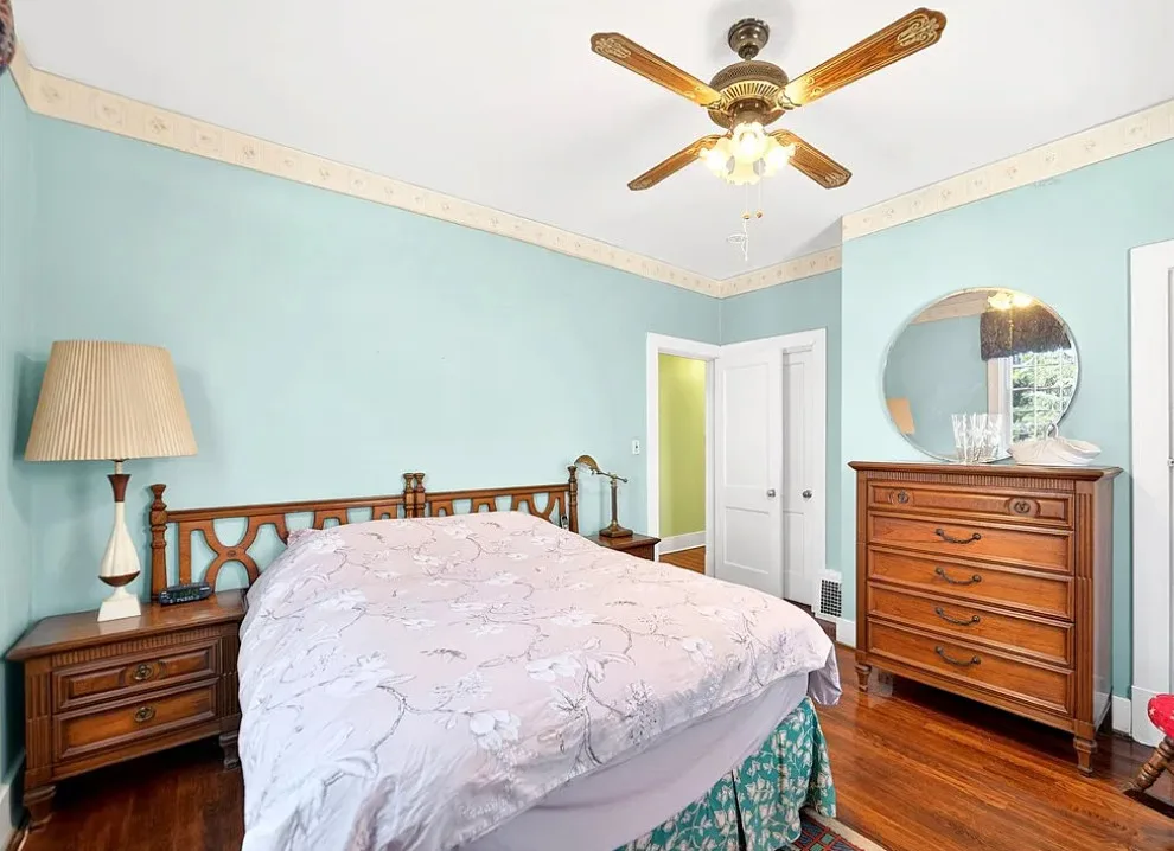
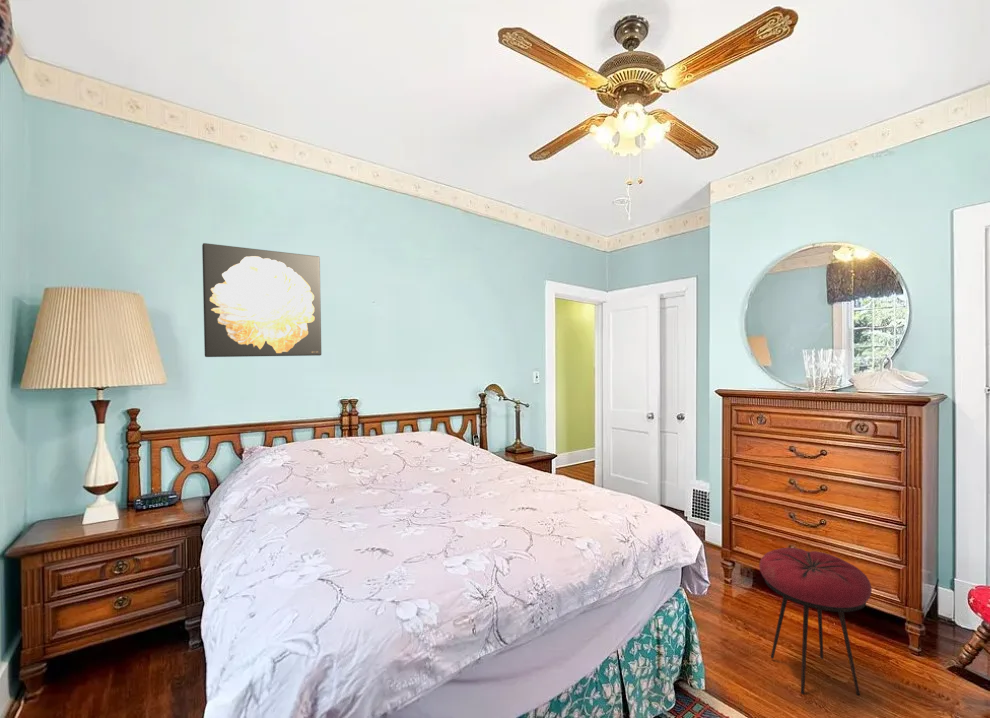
+ stool (807, 618)
+ wall art (265, 303)
